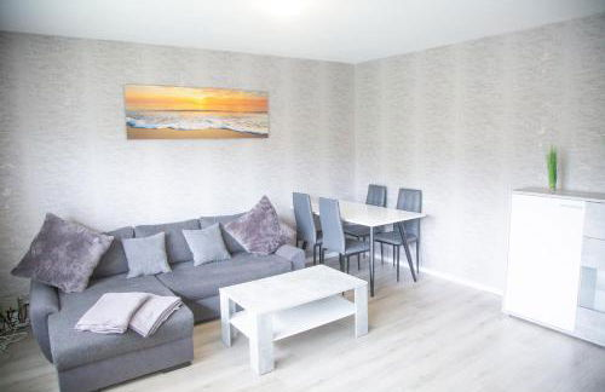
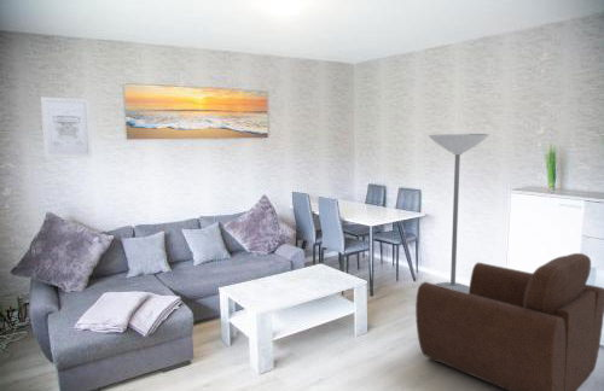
+ wall art (66, 128)
+ armchair (506, 308)
+ floor lamp (455, 214)
